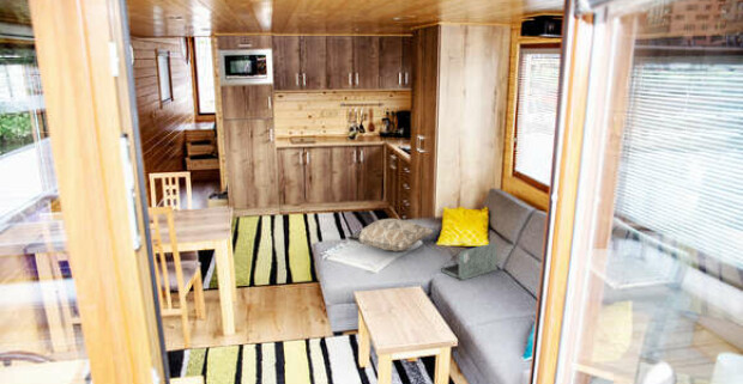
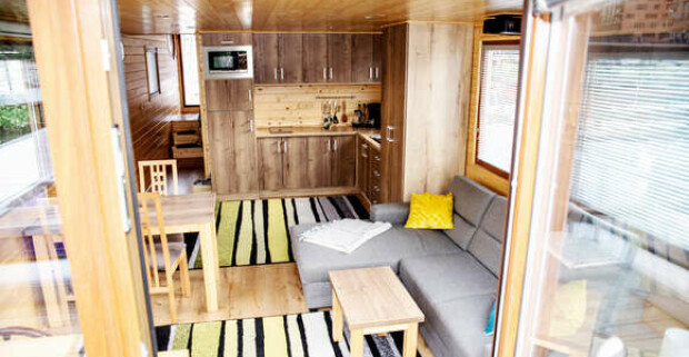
- laptop (471, 257)
- decorative pillow (391, 233)
